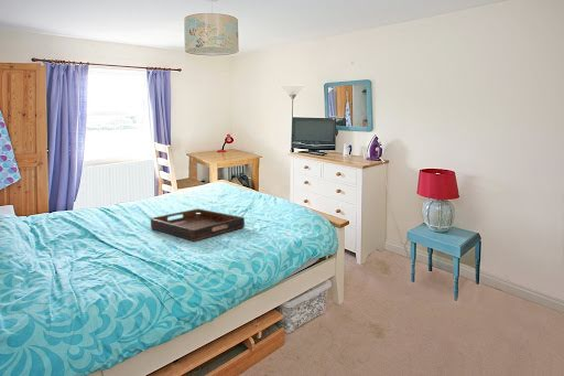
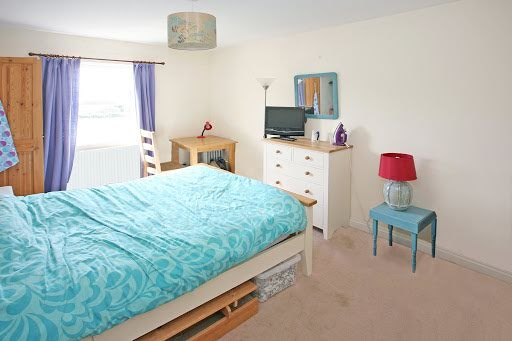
- serving tray (196, 223)
